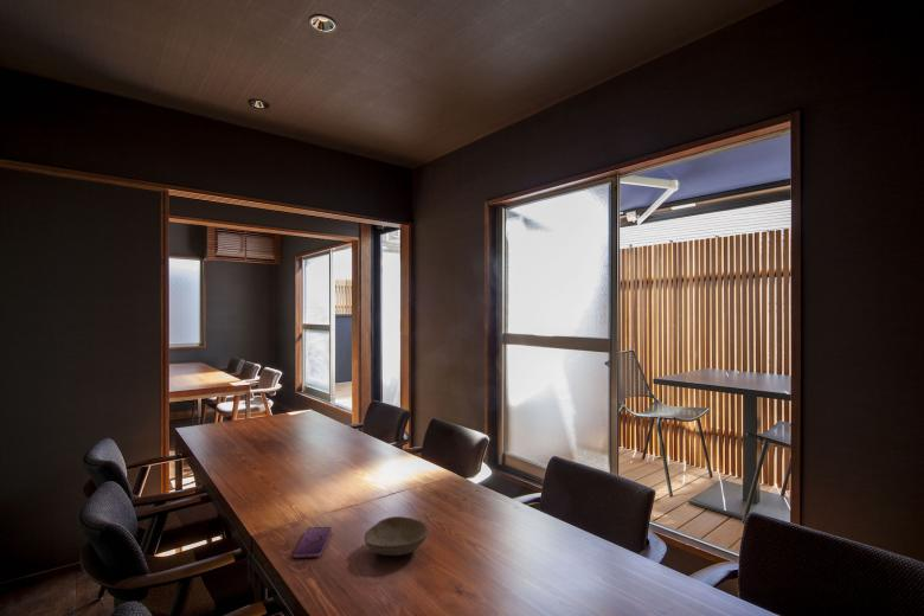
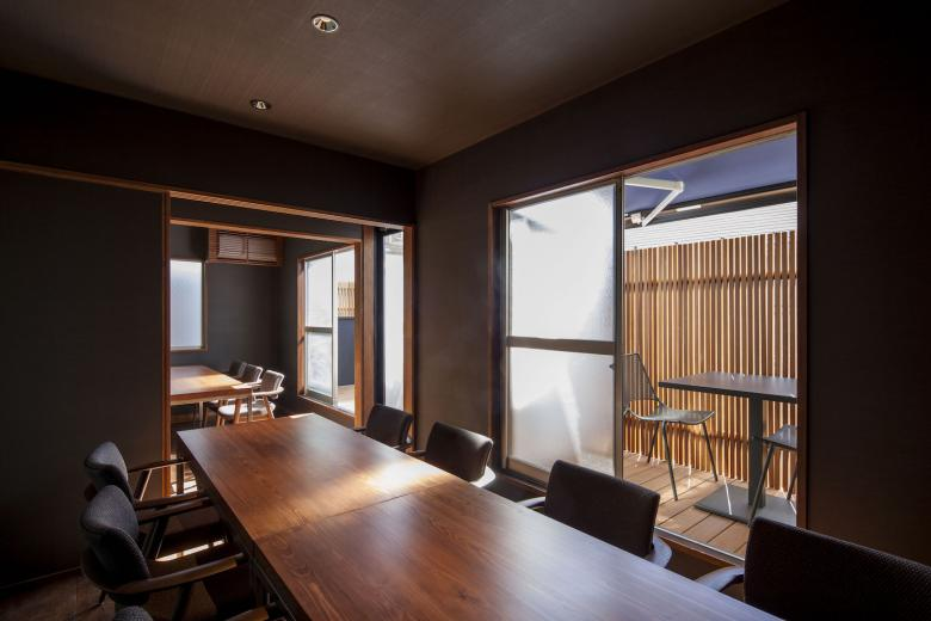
- bowl (397, 539)
- smartphone (313, 541)
